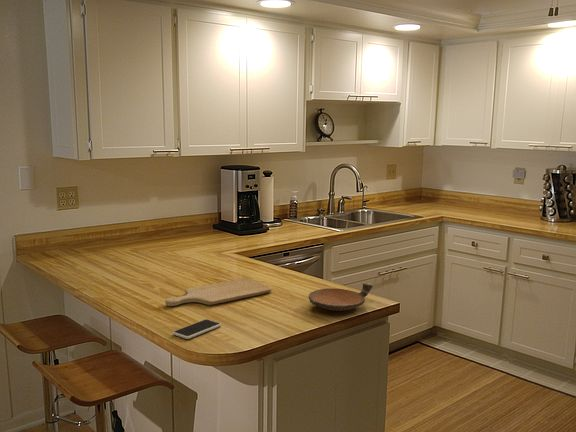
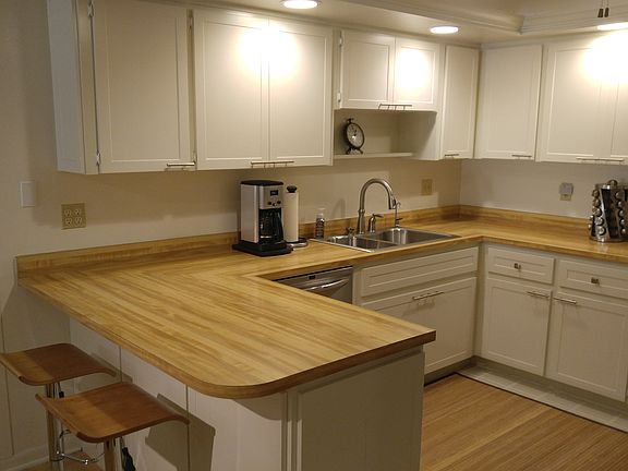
- bowl (341, 296)
- smartphone (197, 328)
- chopping board (215, 293)
